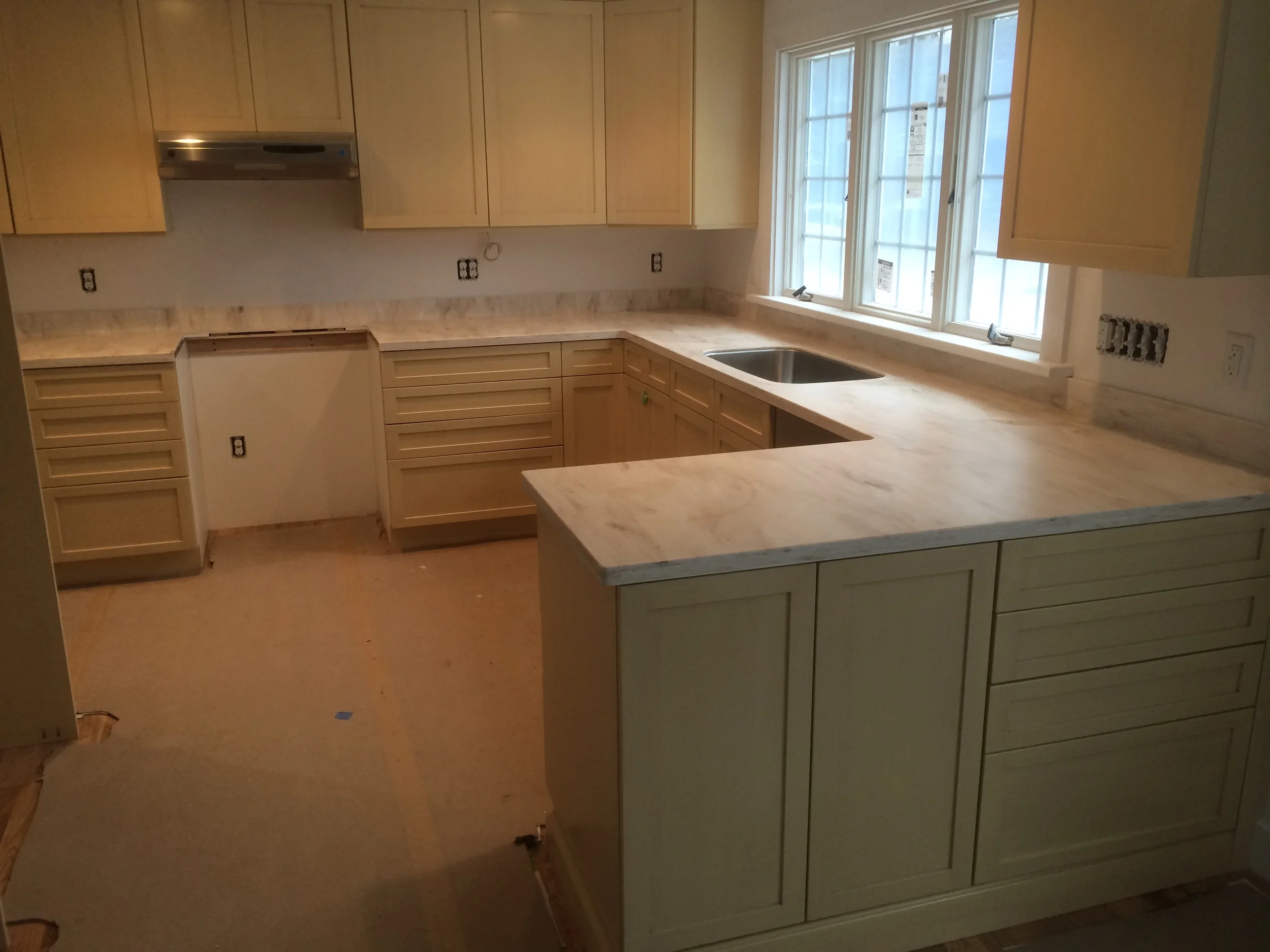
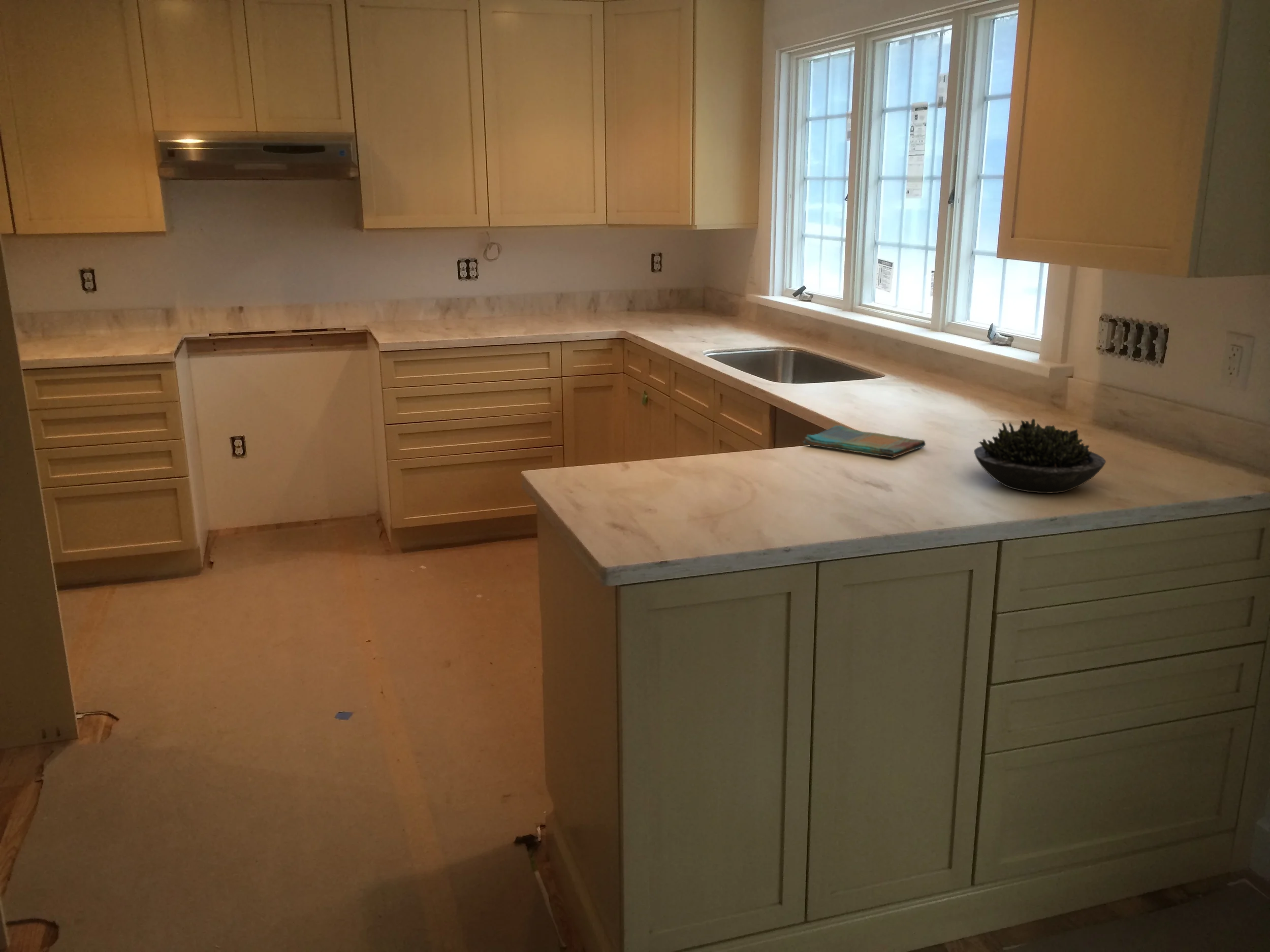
+ succulent plant (1039, 453)
+ dish towel (864, 441)
